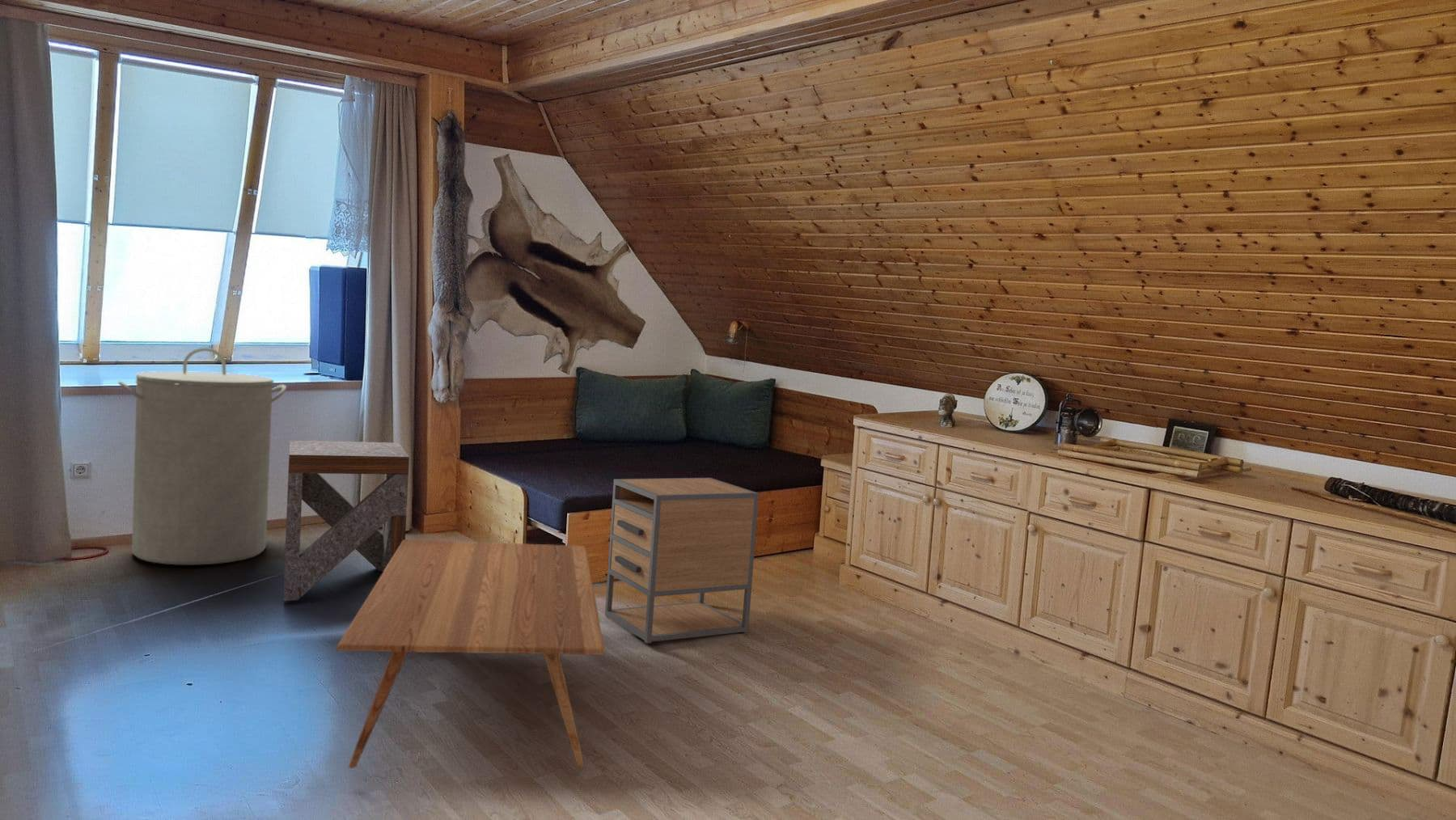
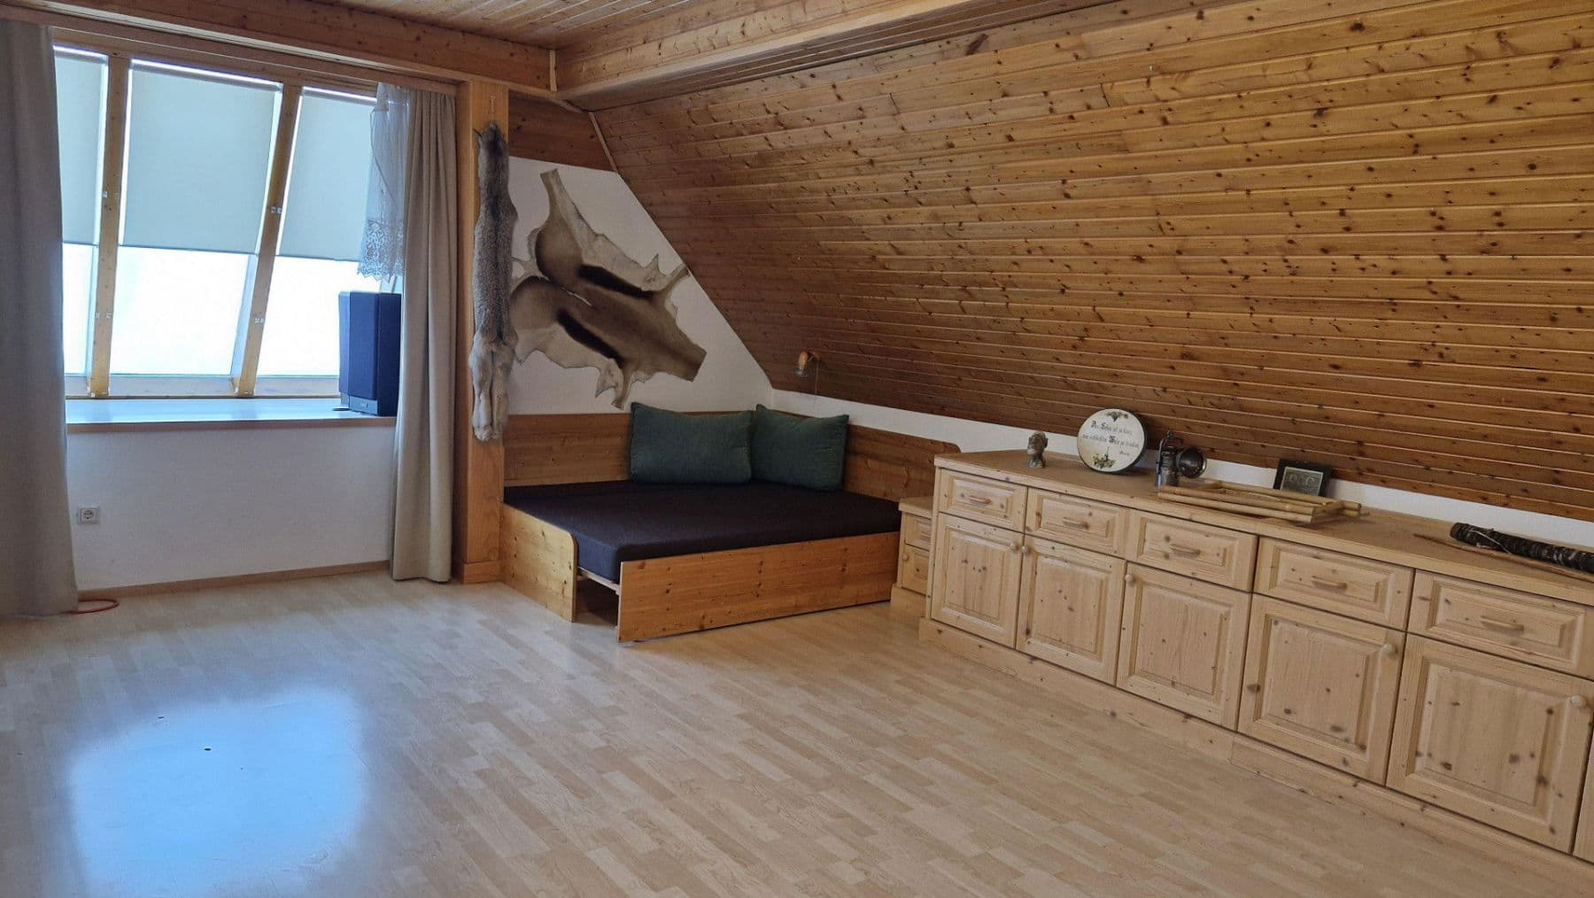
- laundry hamper (204, 450)
- side table (345, 517)
- nightstand (680, 555)
- coffee table (484, 639)
